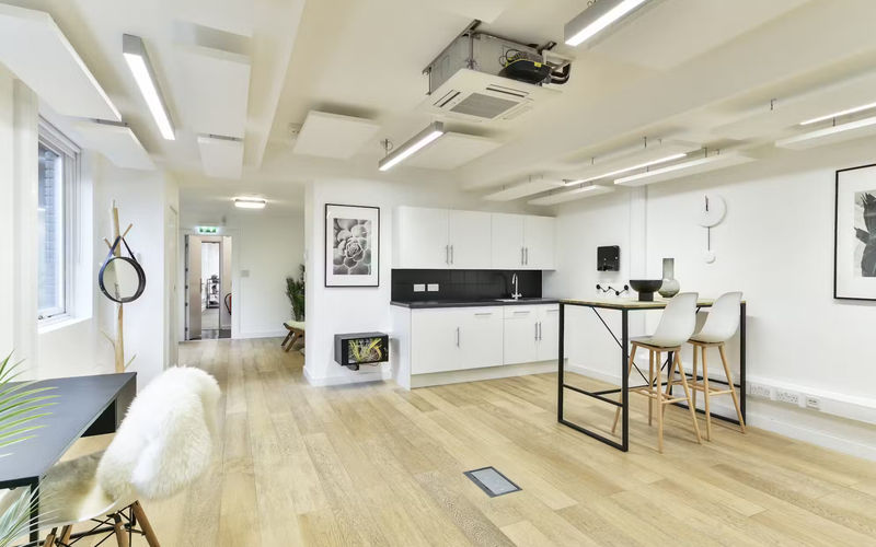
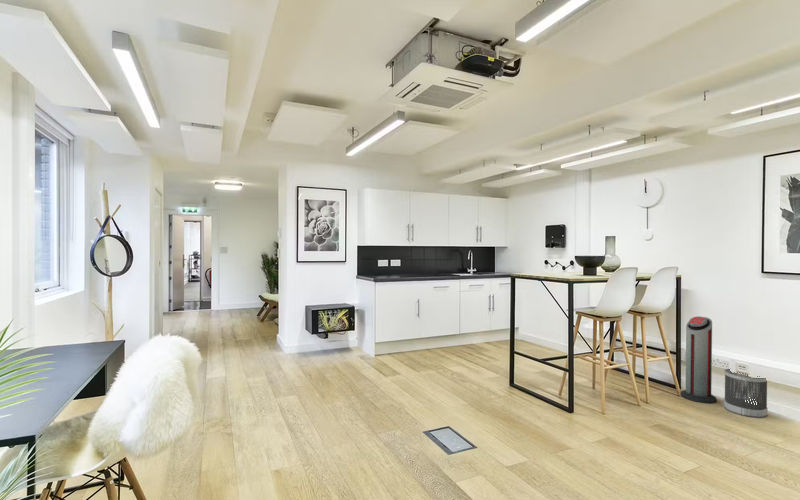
+ air purifier (698, 357)
+ wastebasket (745, 392)
